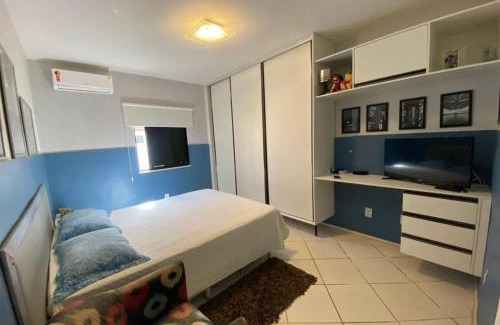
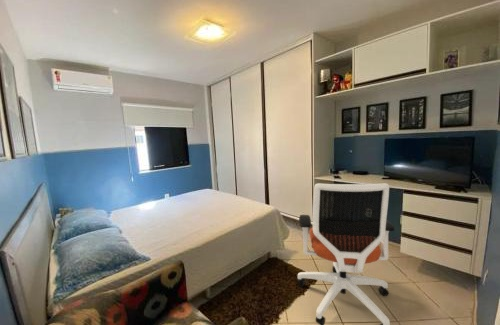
+ office chair (342, 237)
